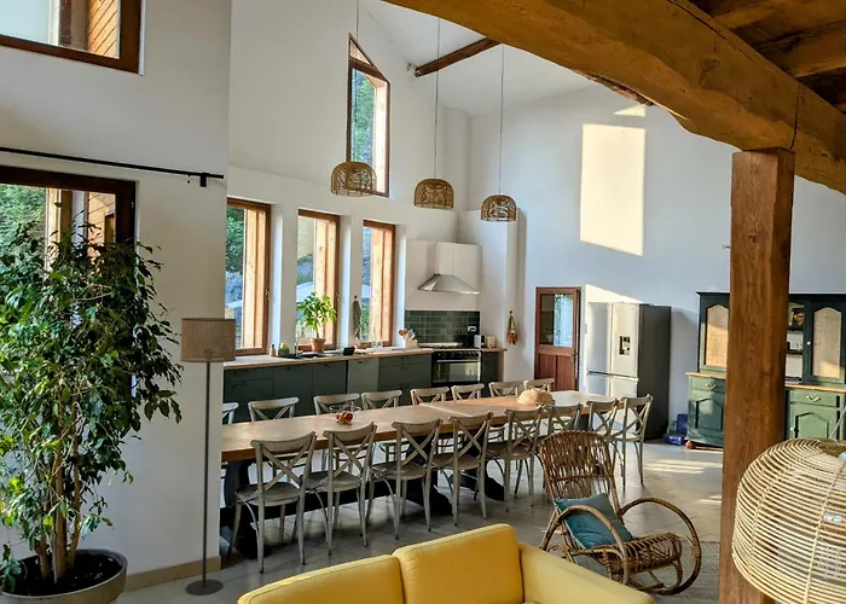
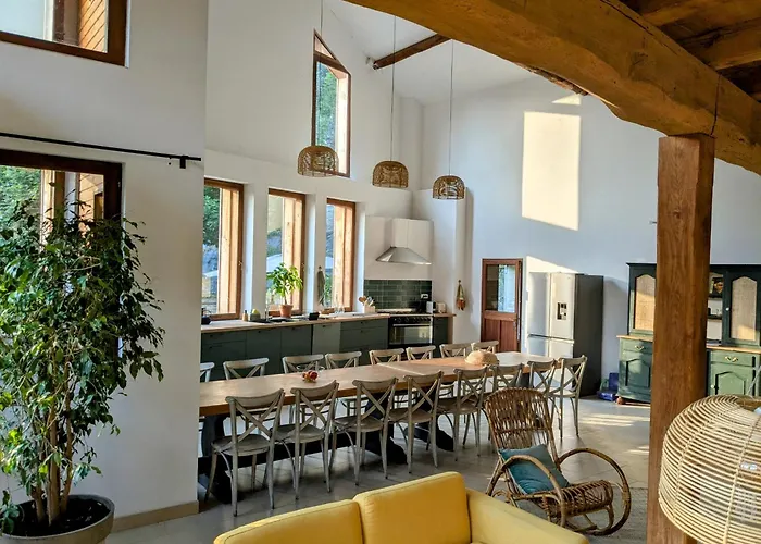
- floor lamp (205, 453)
